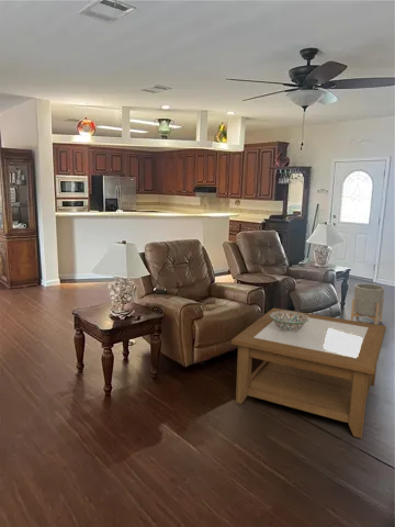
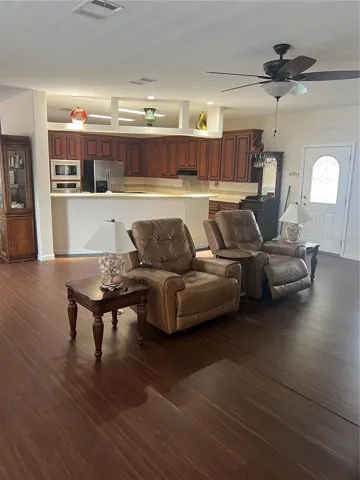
- planter (368, 304)
- decorative bowl (289, 323)
- coffee table (311, 362)
